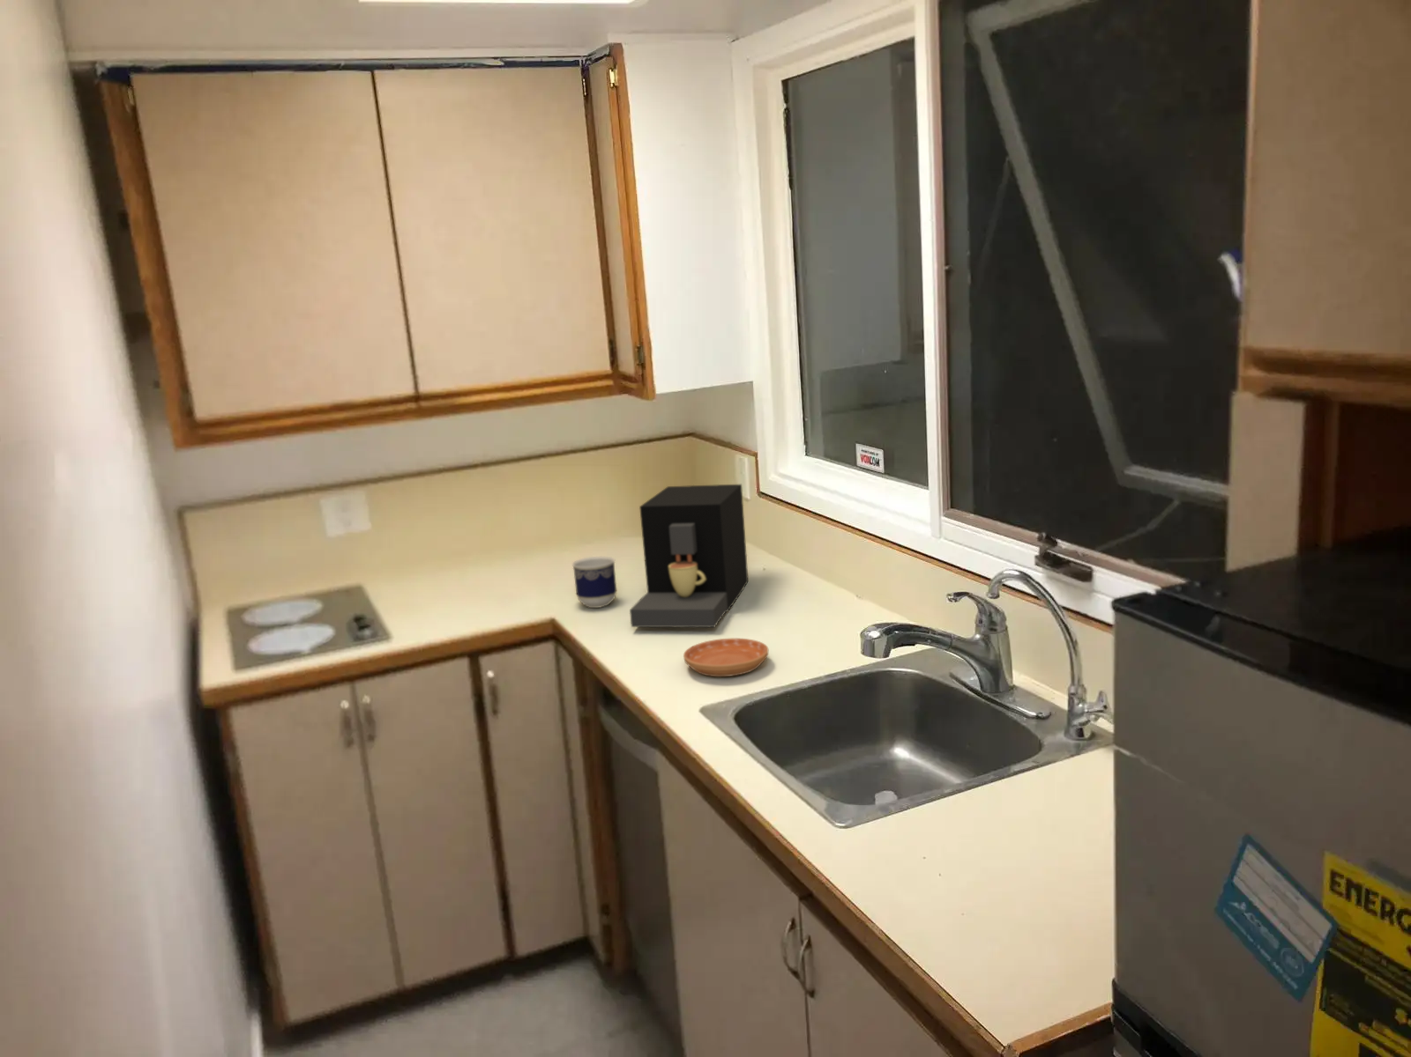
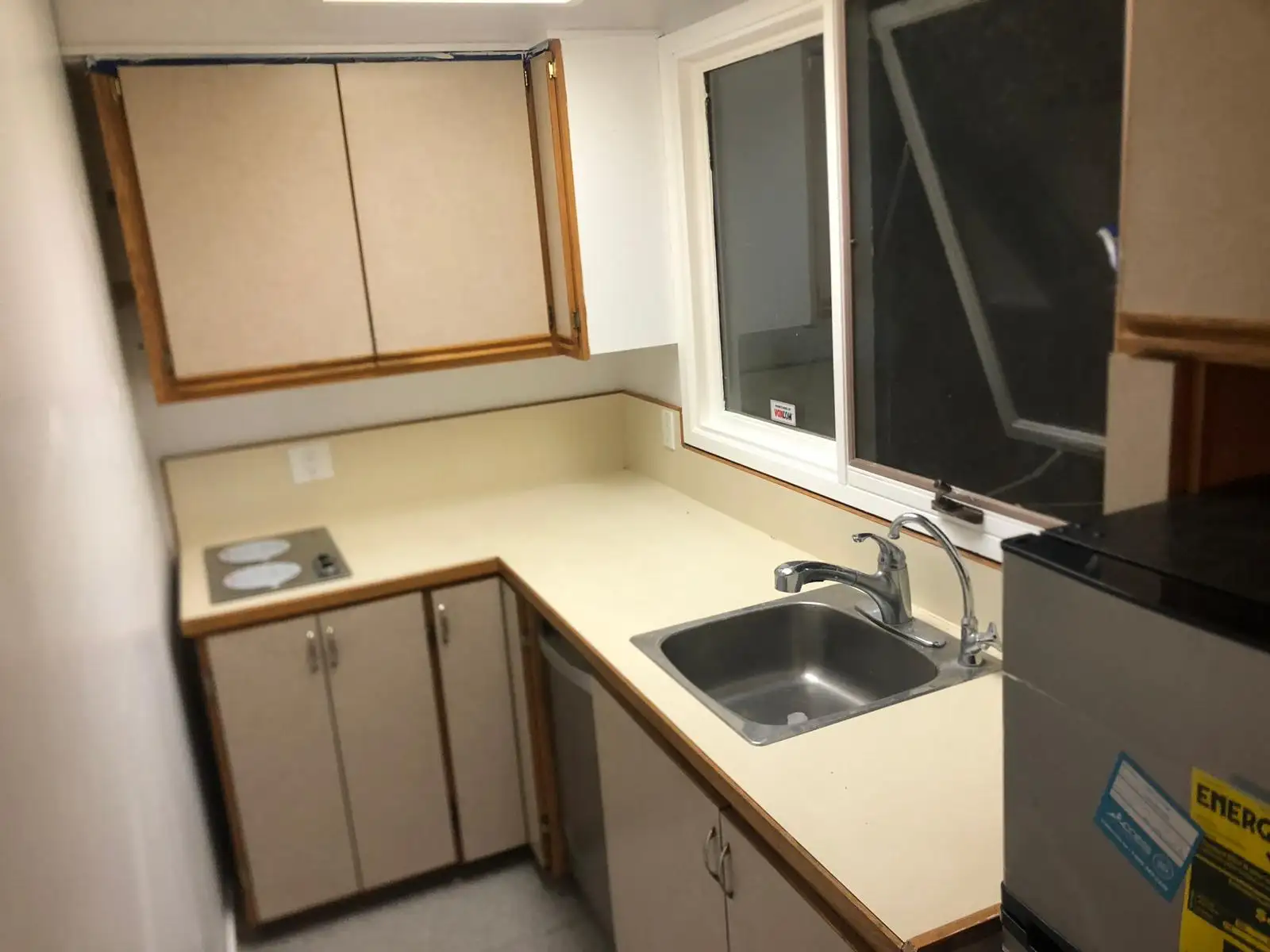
- saucer (725, 658)
- coffee maker (689, 553)
- cup (592, 582)
